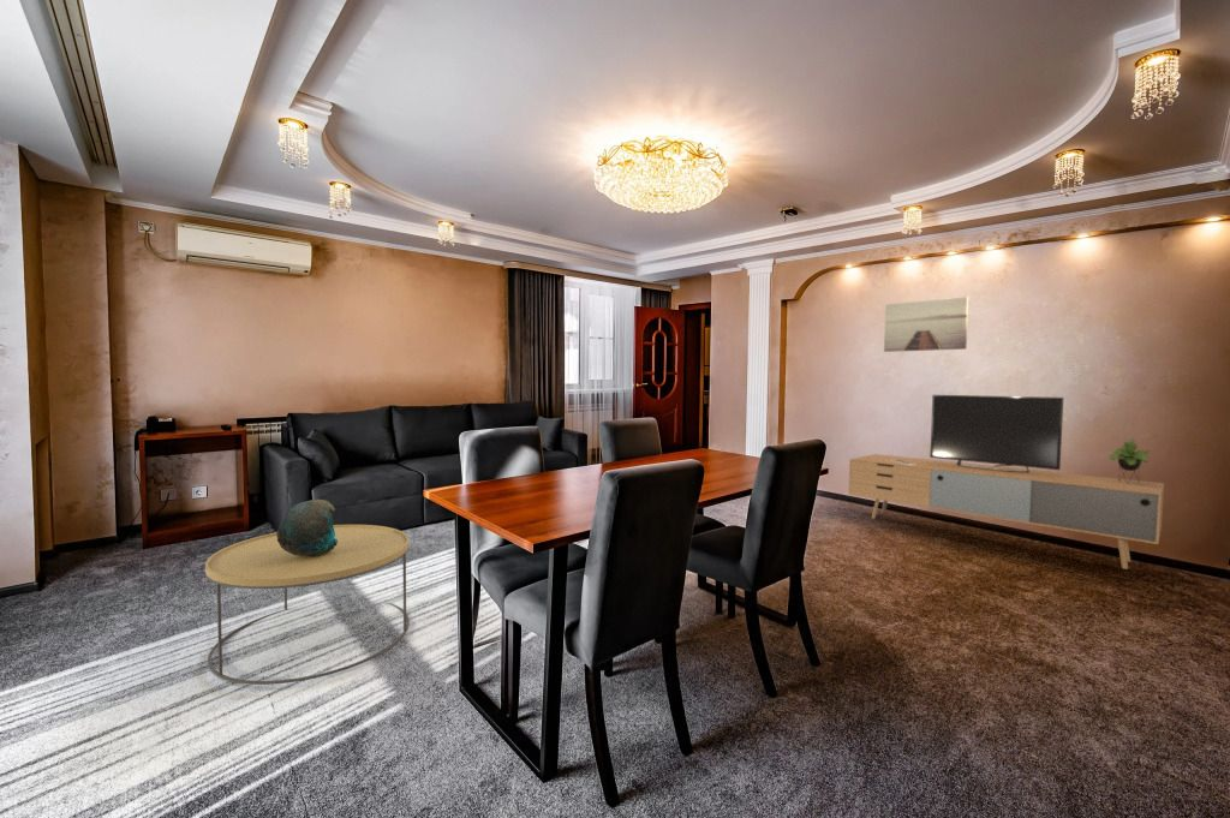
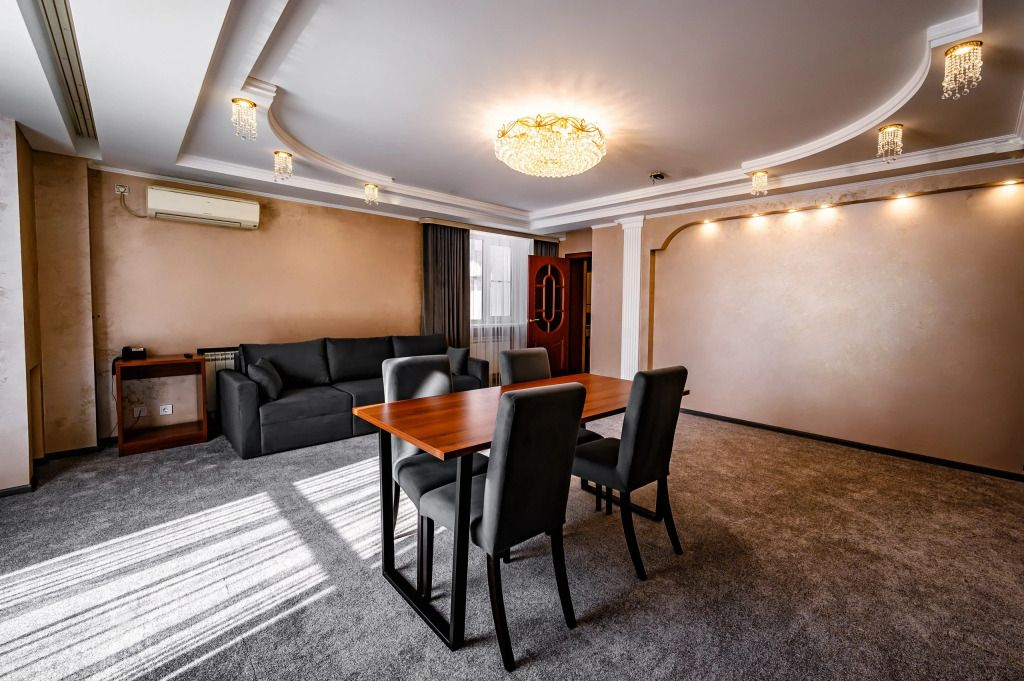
- wall art (924, 326)
- coffee table (315, 584)
- media console (987, 467)
- decorative bowl (308, 525)
